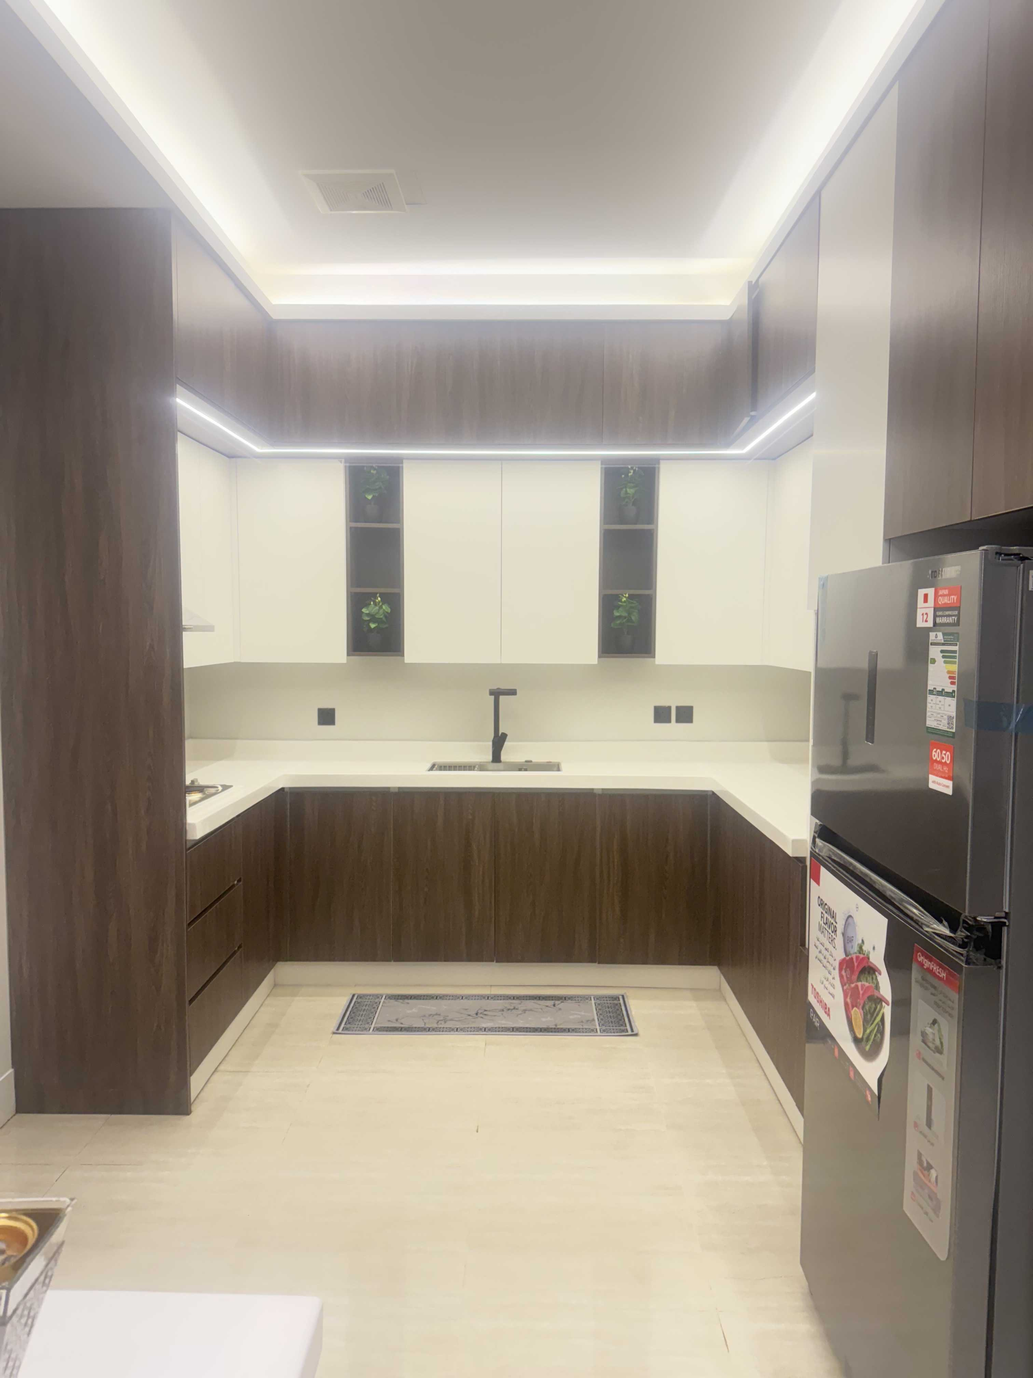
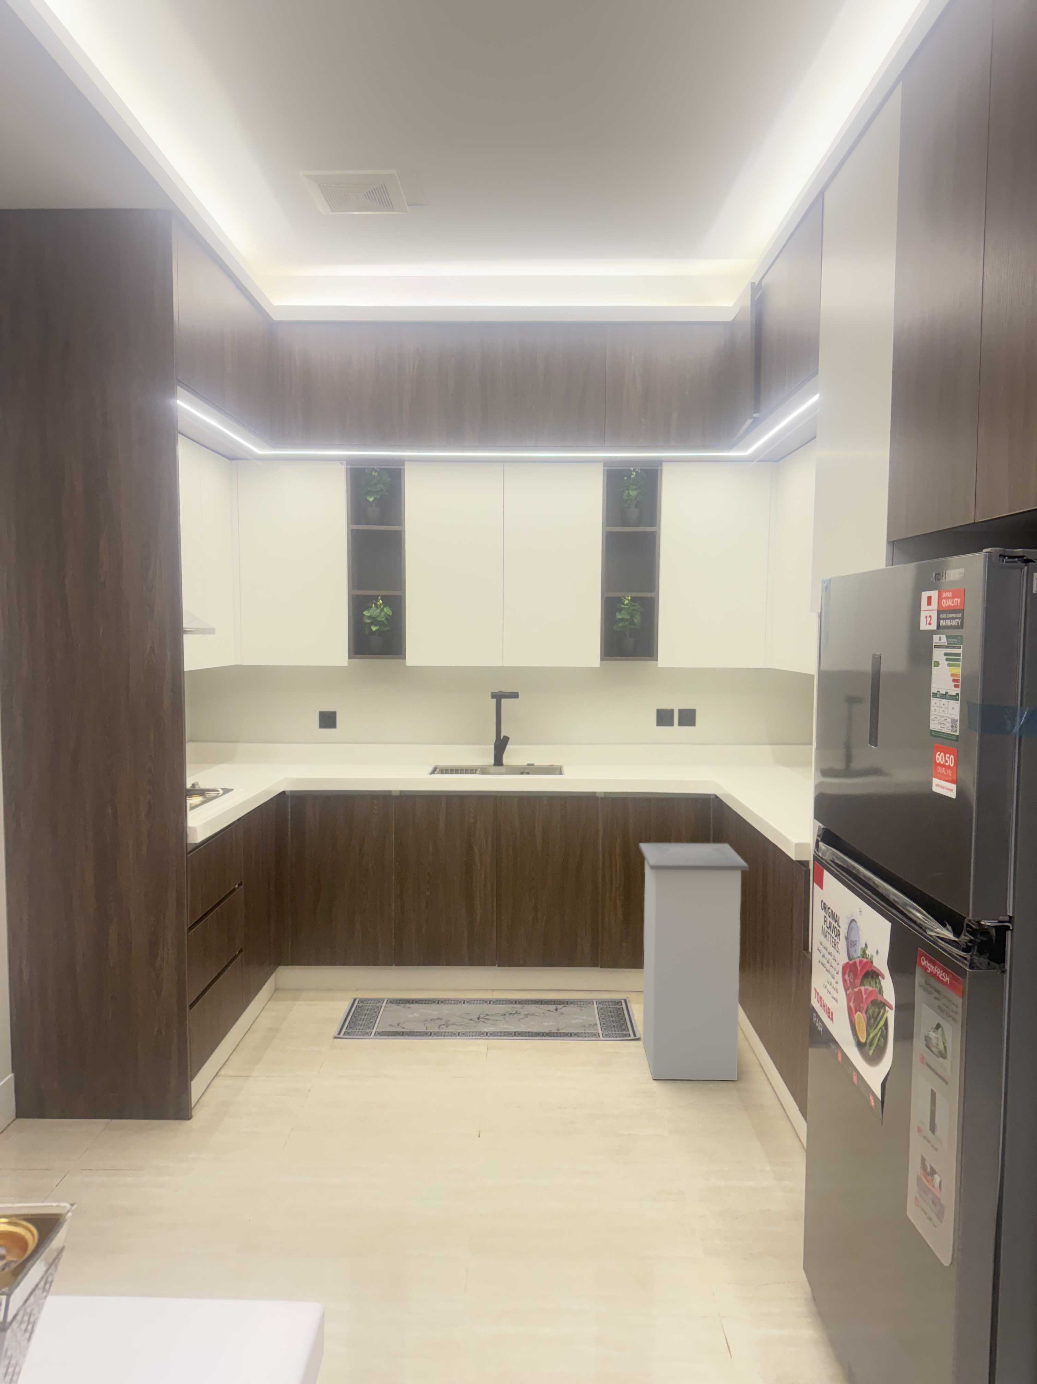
+ trash can (690, 956)
